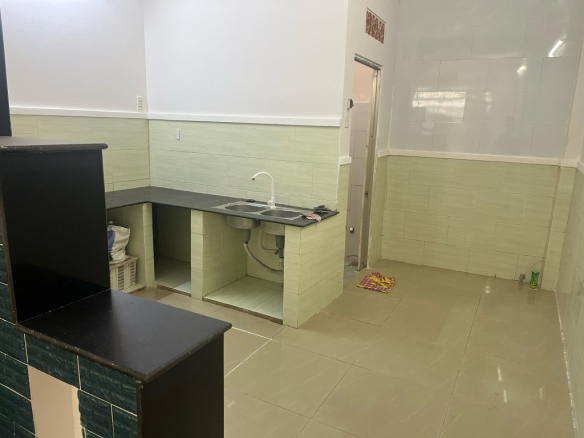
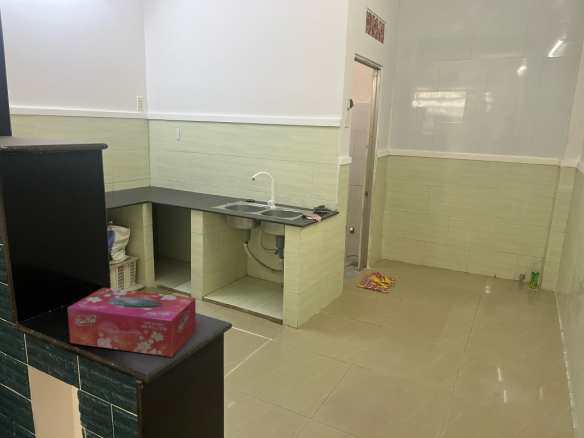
+ tissue box (134, 319)
